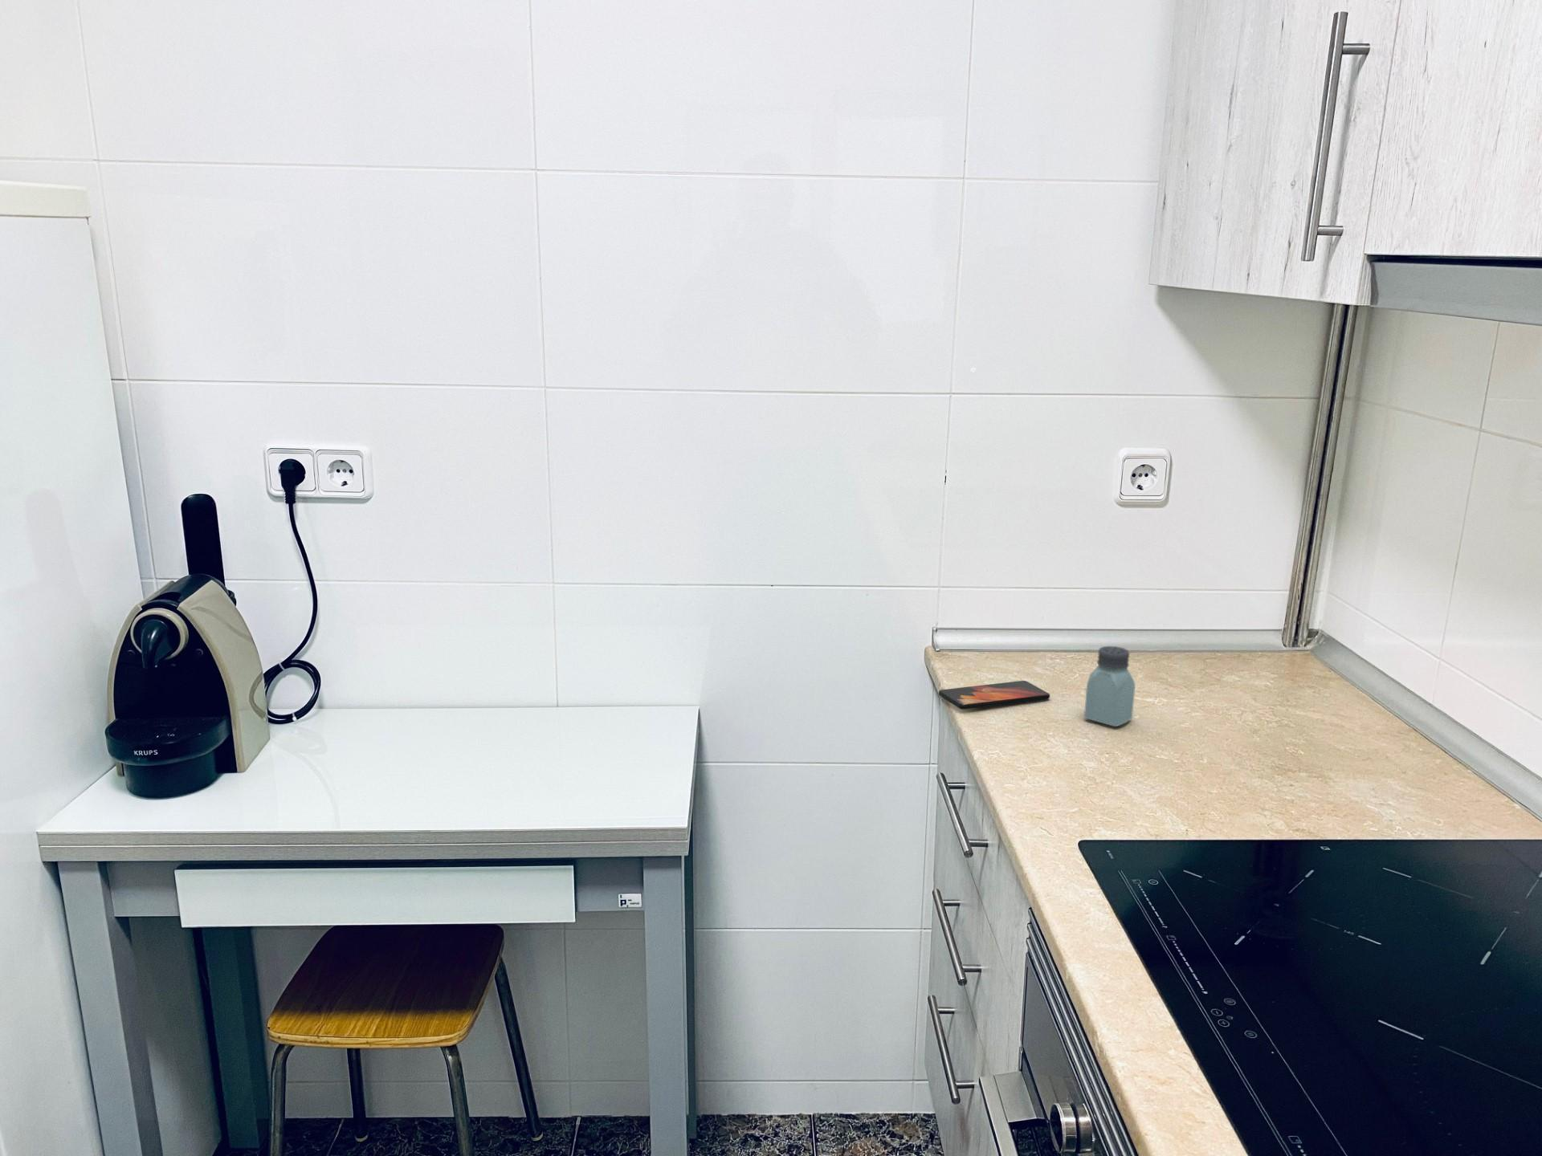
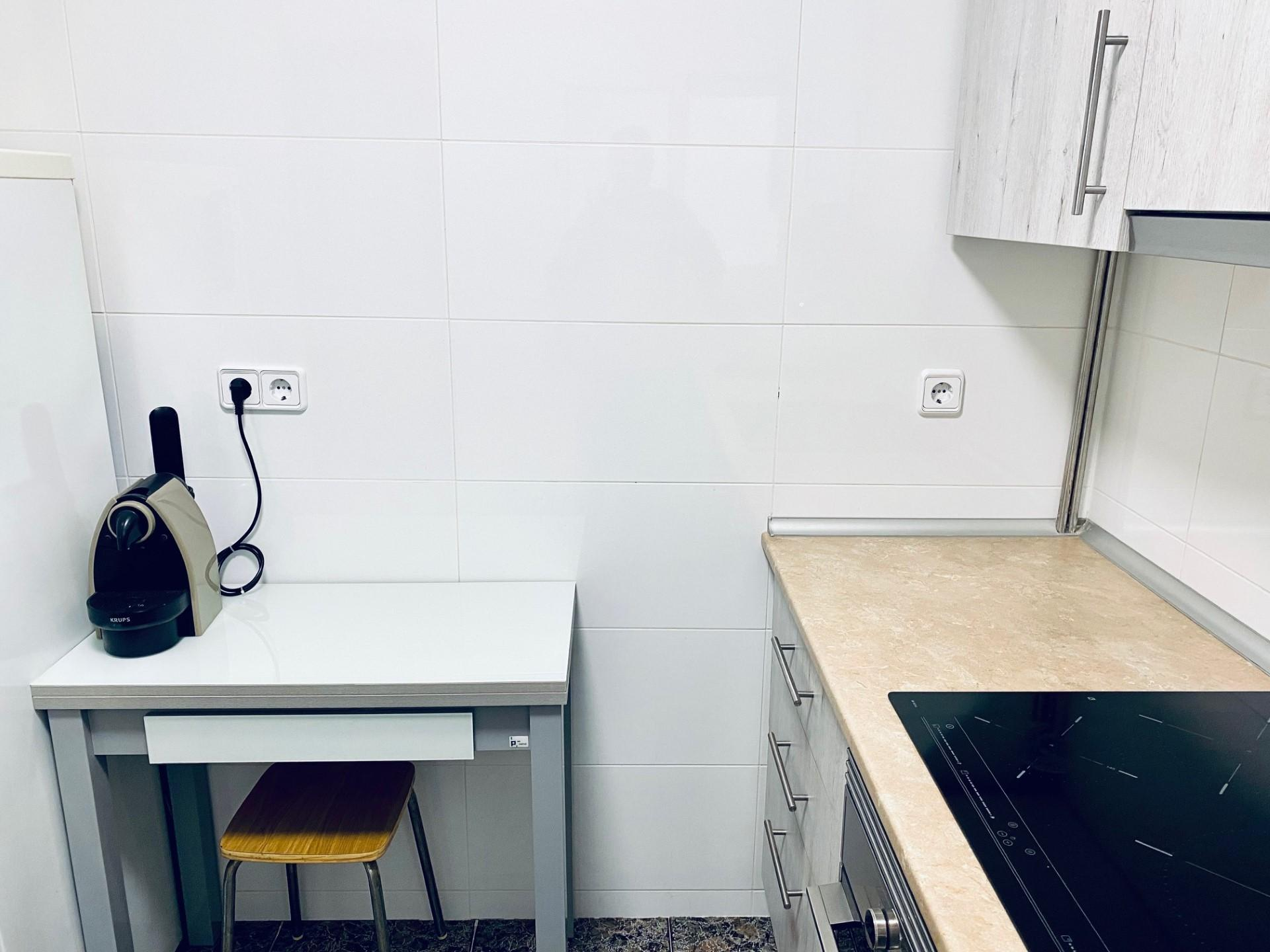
- smartphone (993, 695)
- saltshaker (1111, 685)
